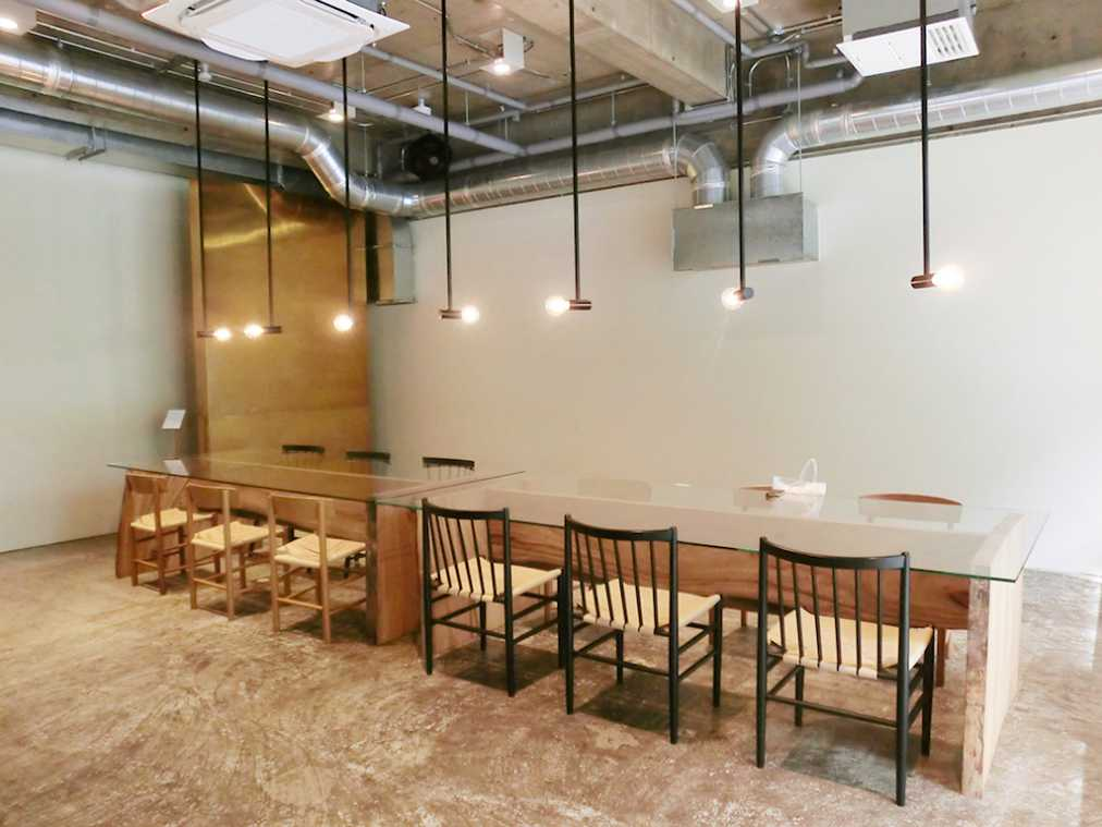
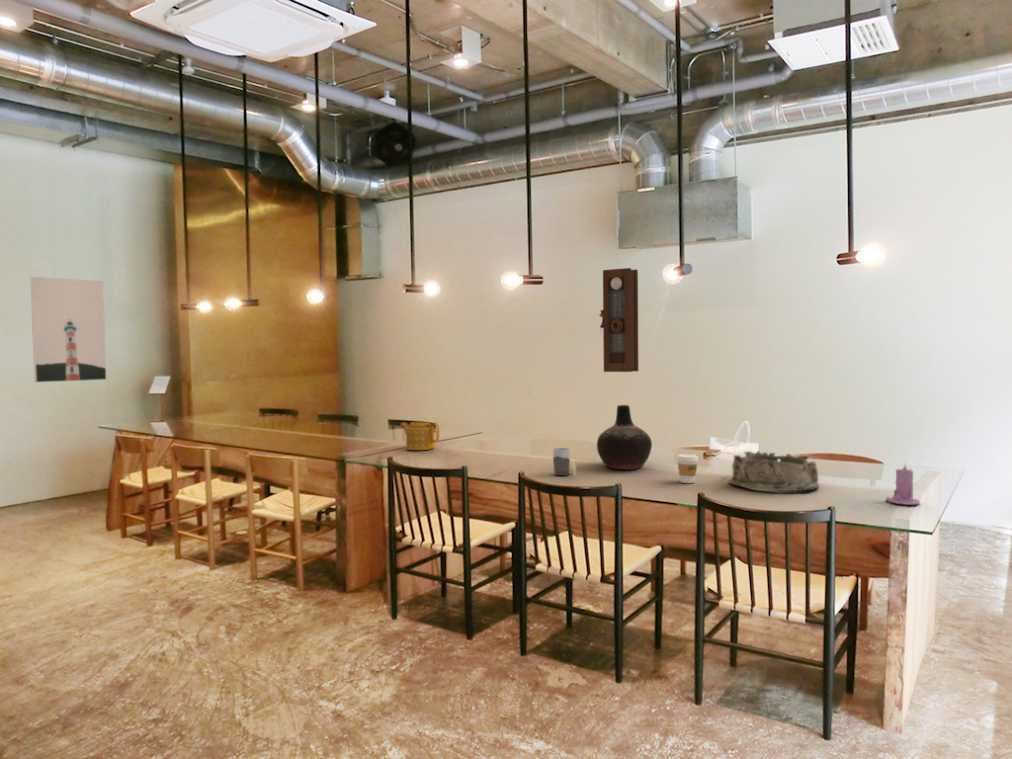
+ coffee cup (687, 468)
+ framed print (69, 330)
+ vase (624, 436)
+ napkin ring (772, 469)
+ pendulum clock (615, 320)
+ mug (563, 460)
+ candle (904, 482)
+ teapot (419, 435)
